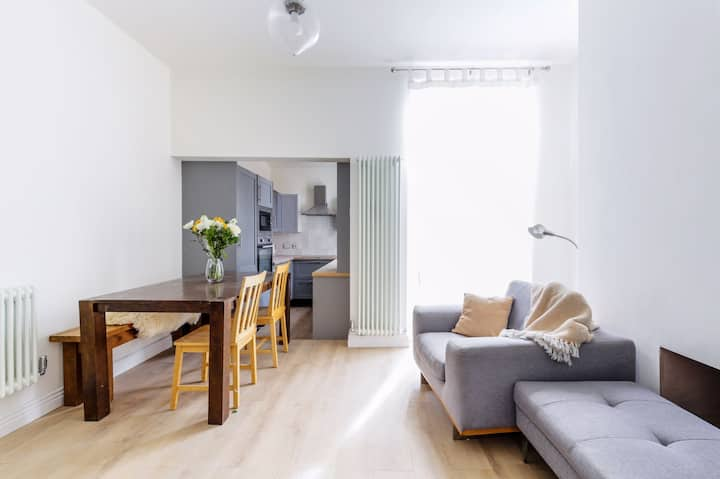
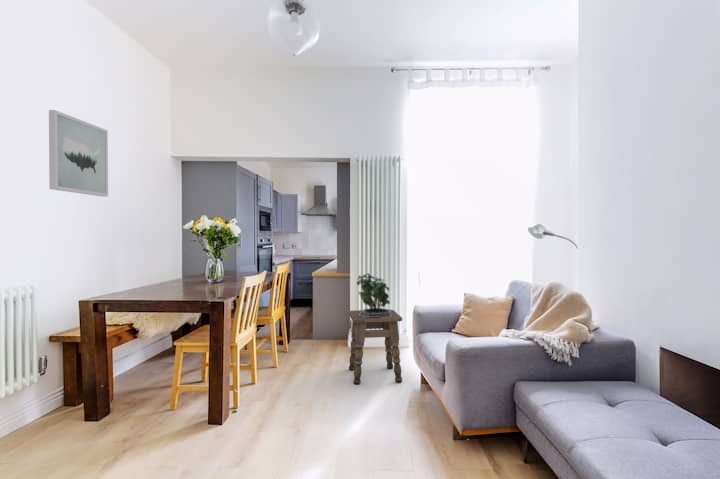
+ side table (372, 337)
+ wall art (81, 157)
+ potted plant (374, 292)
